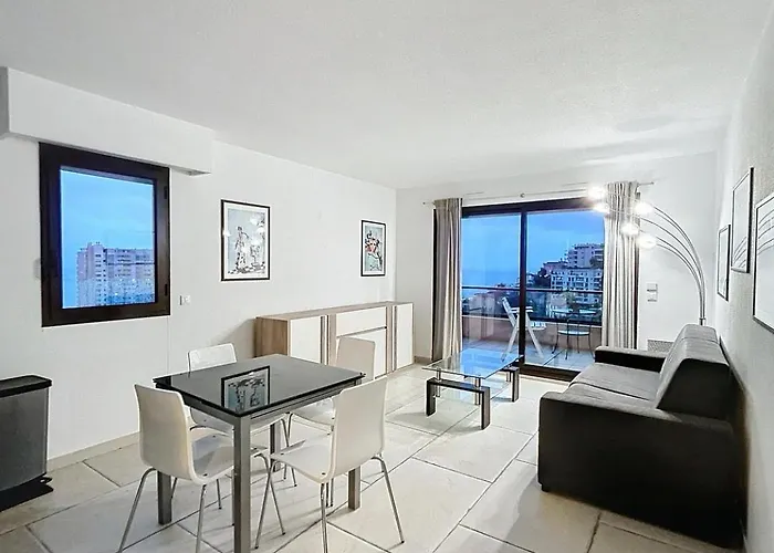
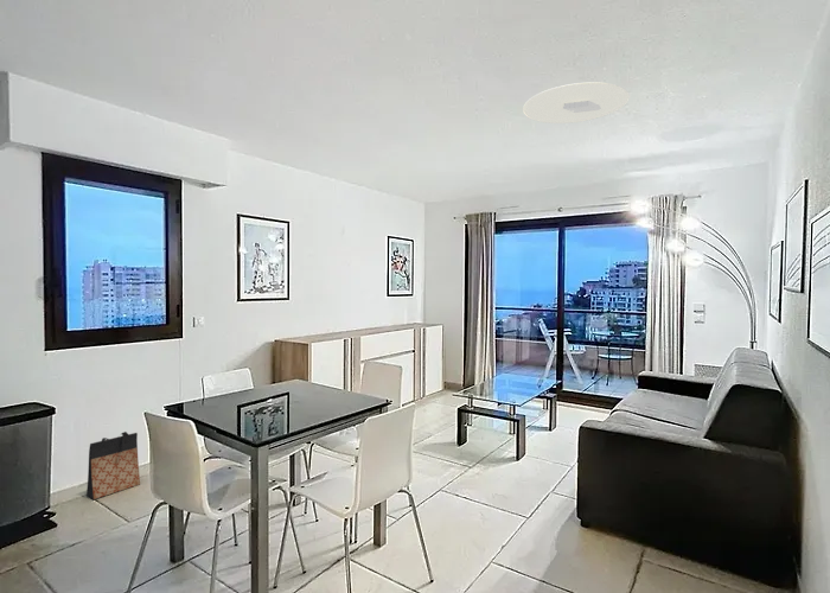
+ ceiling light (574, 100)
+ bag (114, 461)
